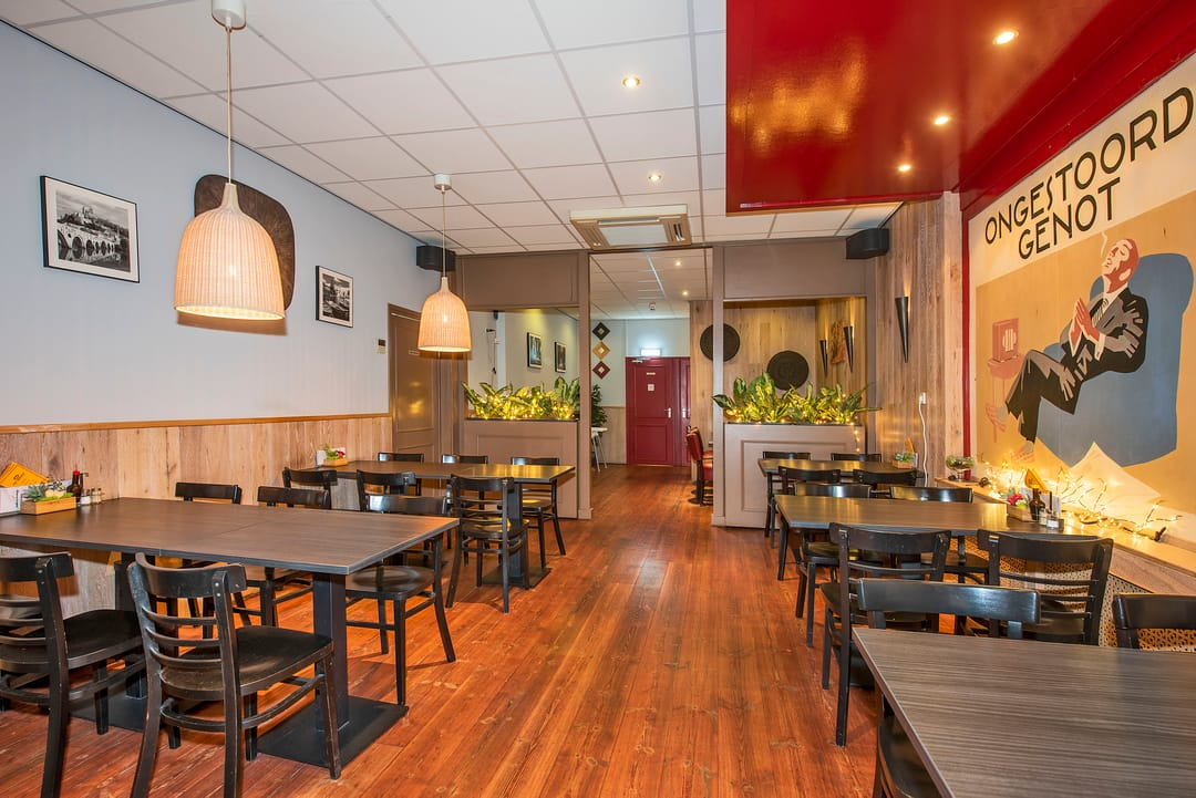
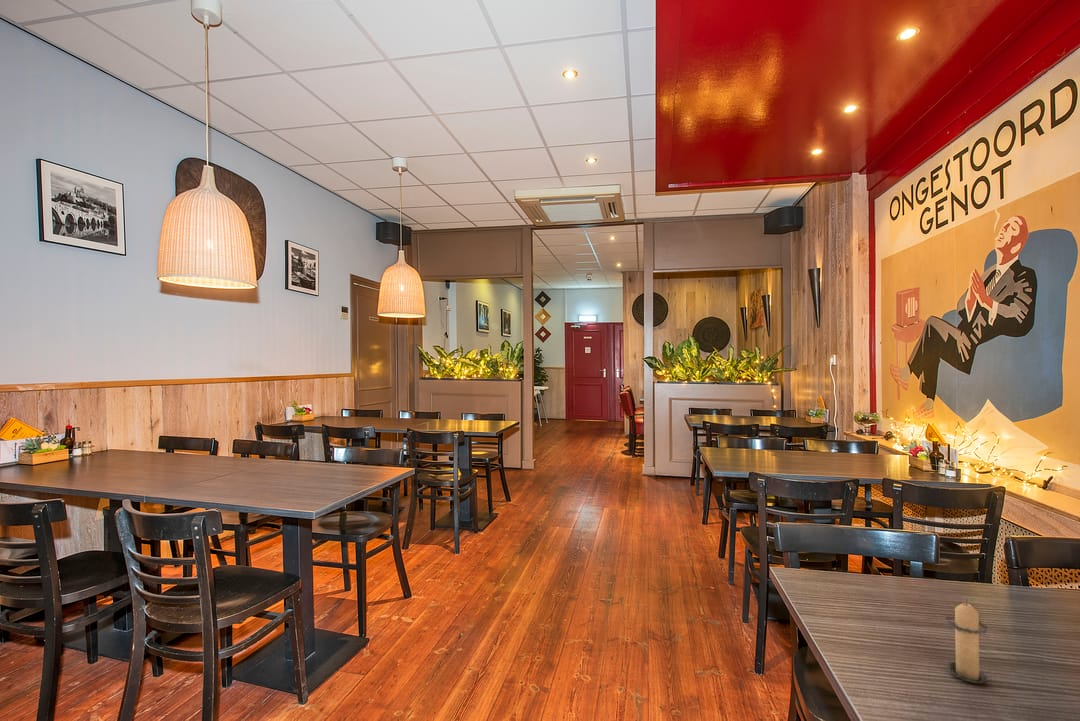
+ candle (967, 637)
